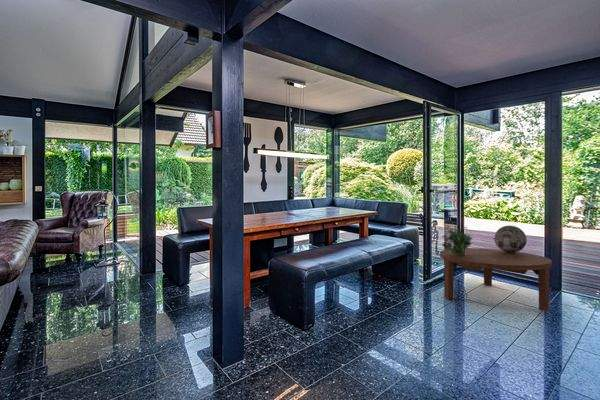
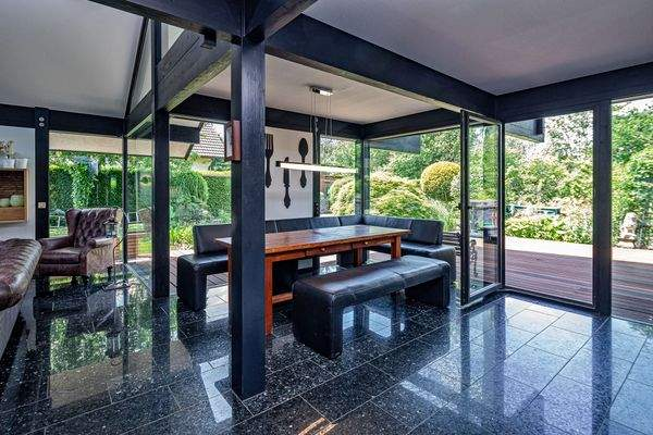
- decorative sphere (510, 238)
- coffee table (491, 276)
- potted plant (458, 240)
